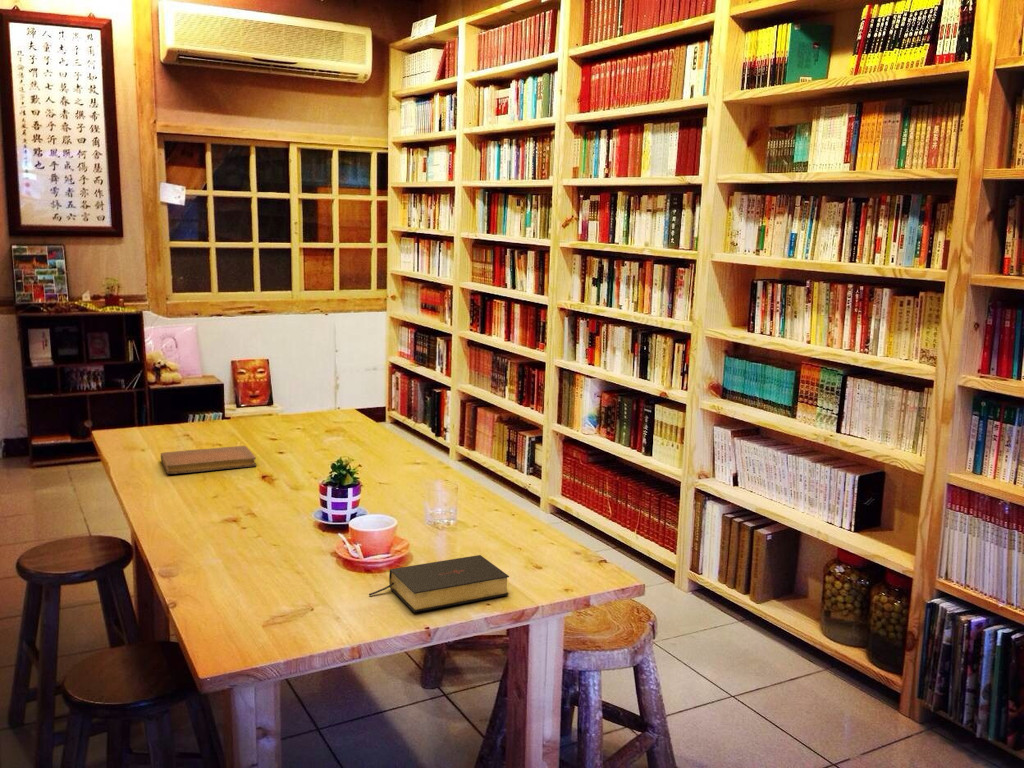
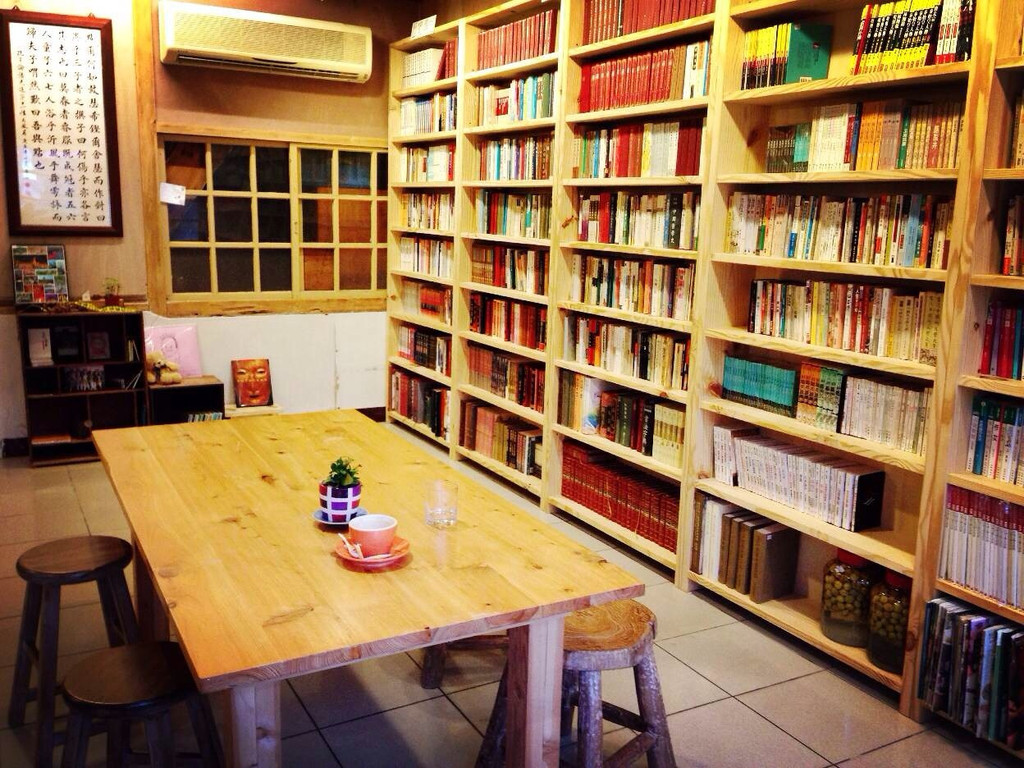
- notebook (208, 458)
- bible (437, 583)
